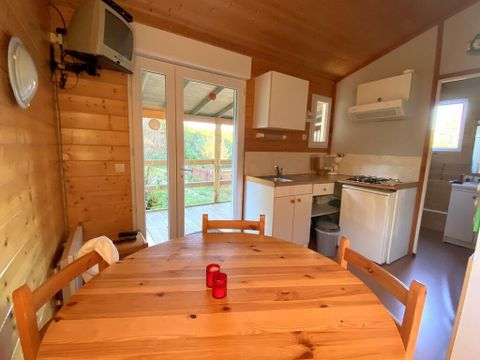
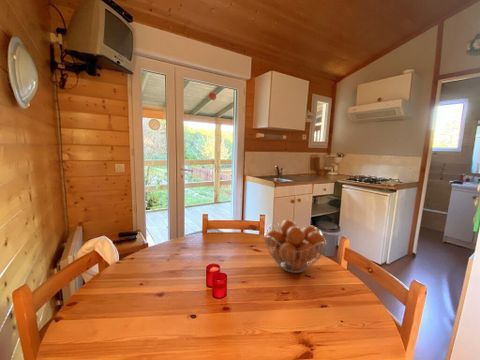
+ fruit basket (293, 245)
